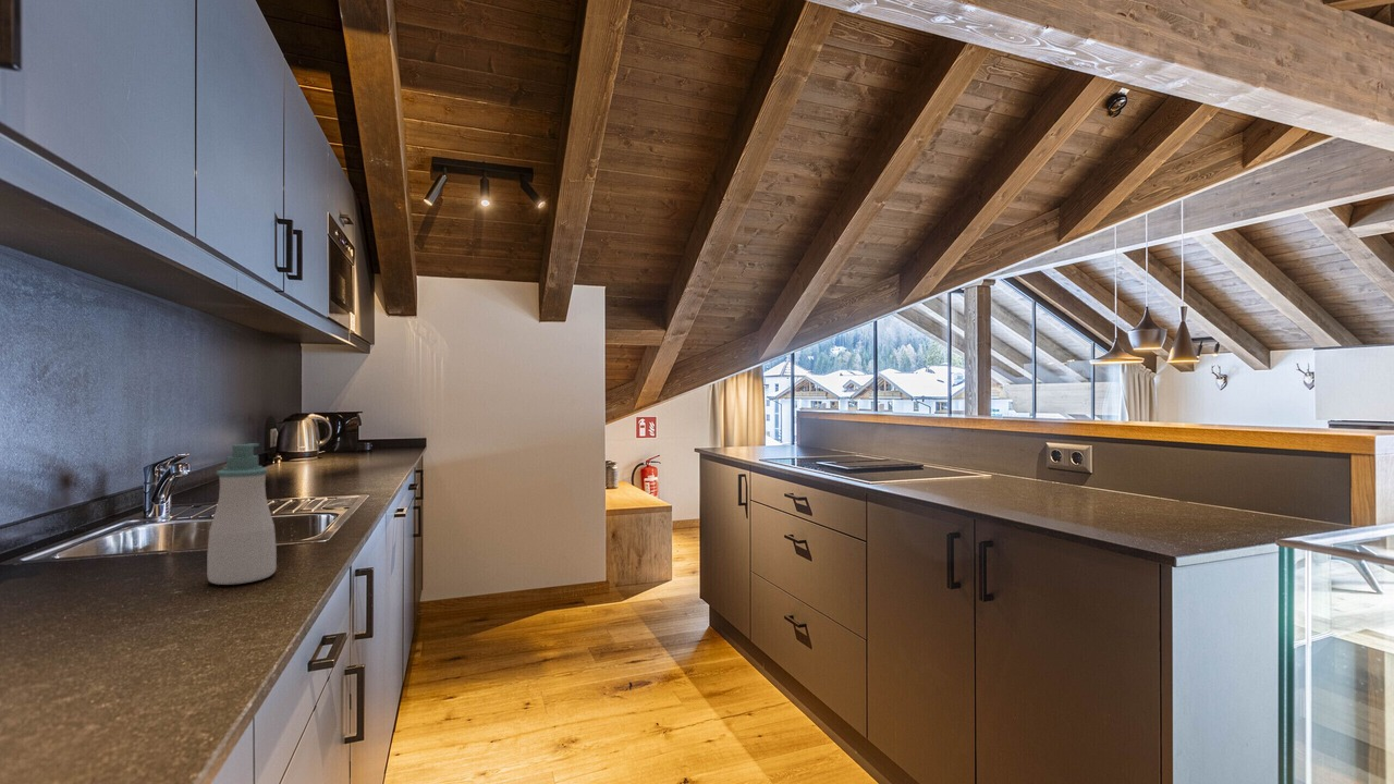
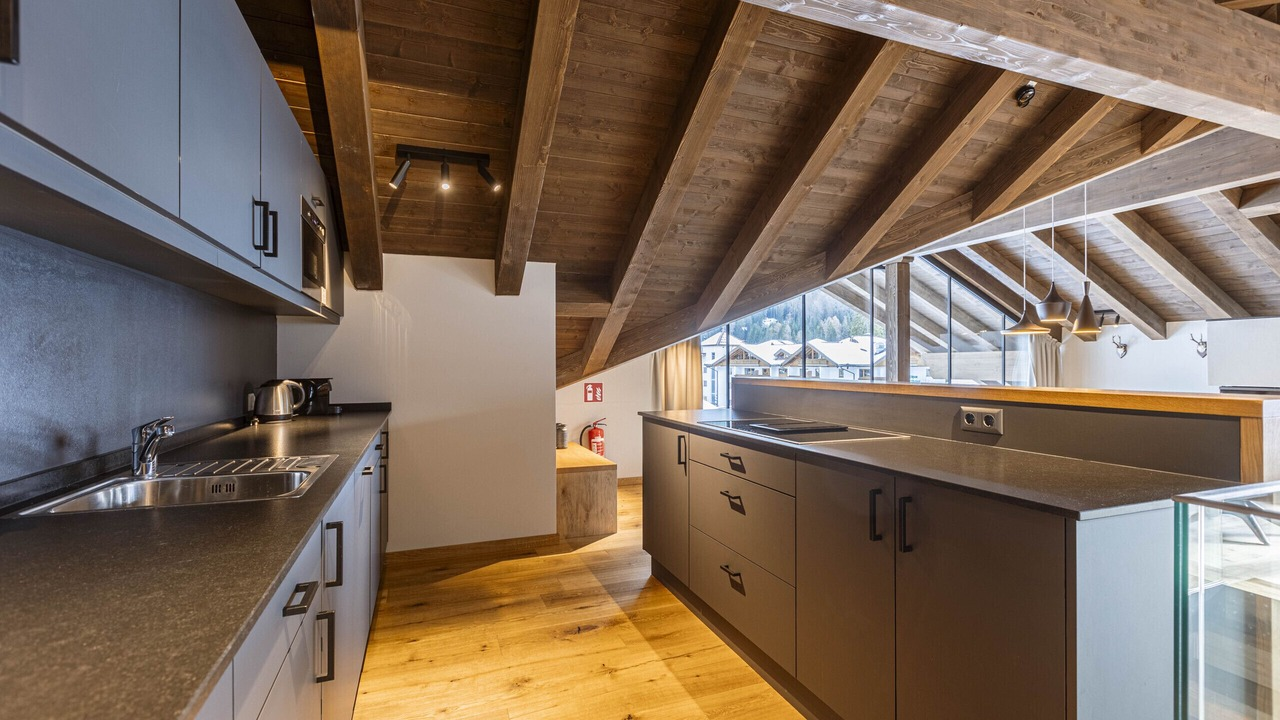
- soap bottle (242, 511)
